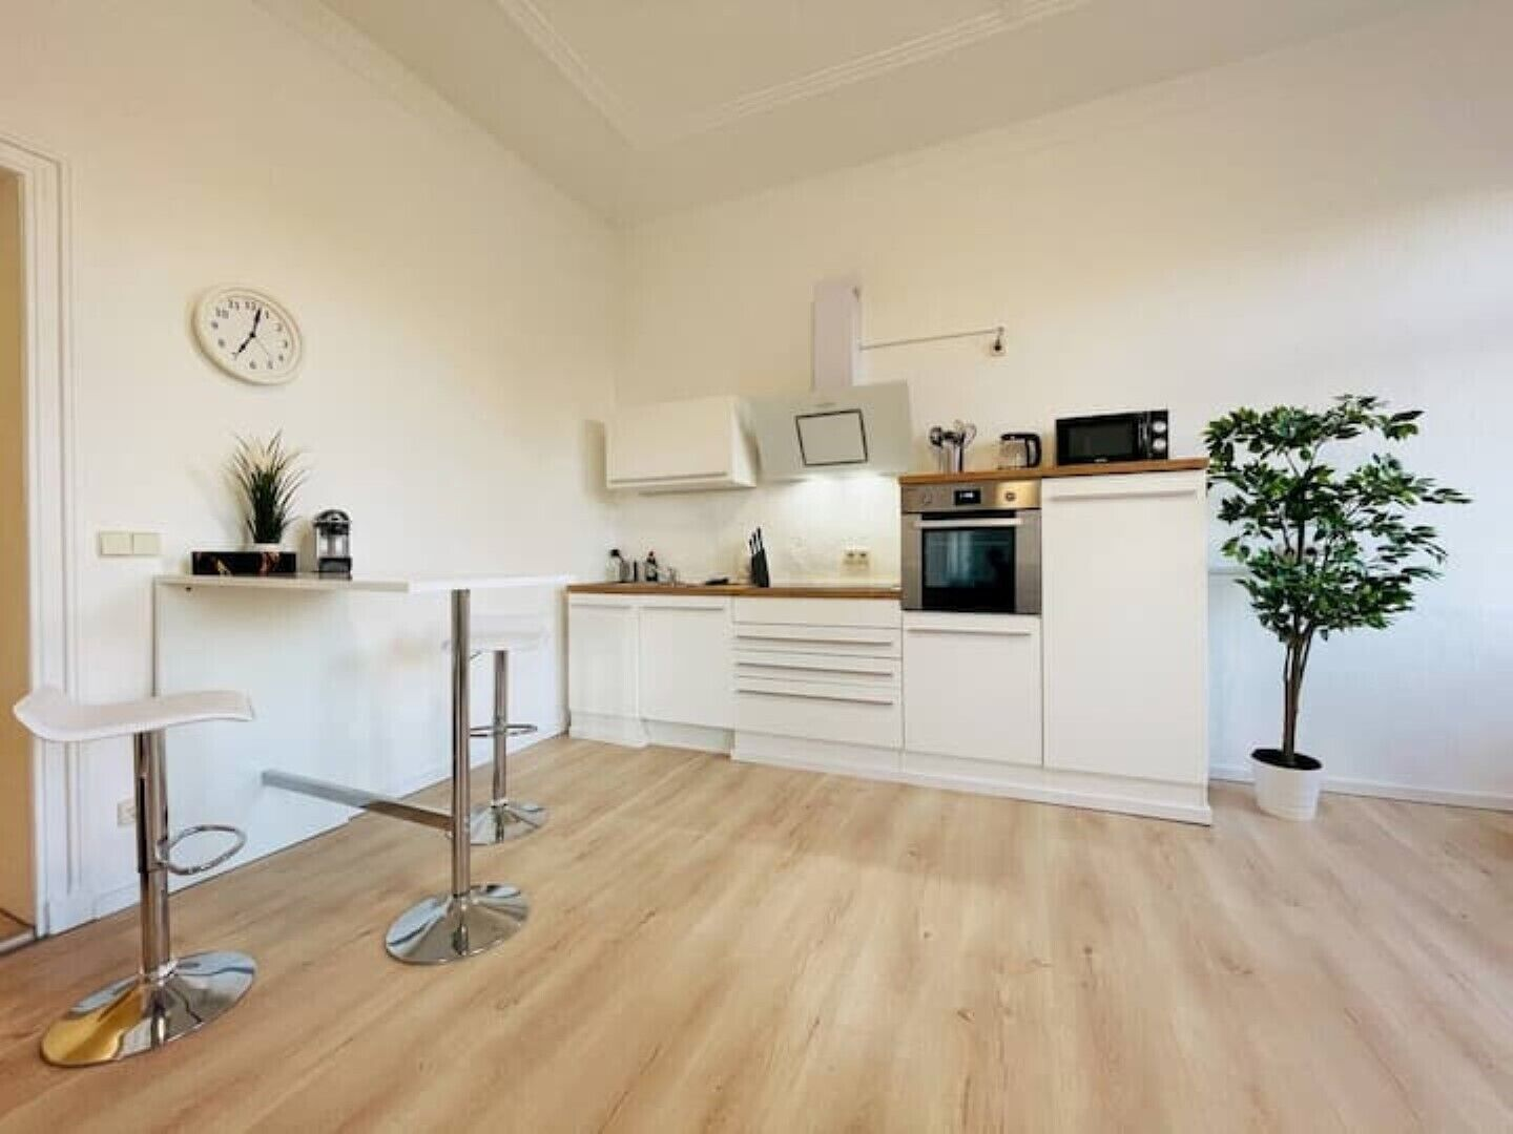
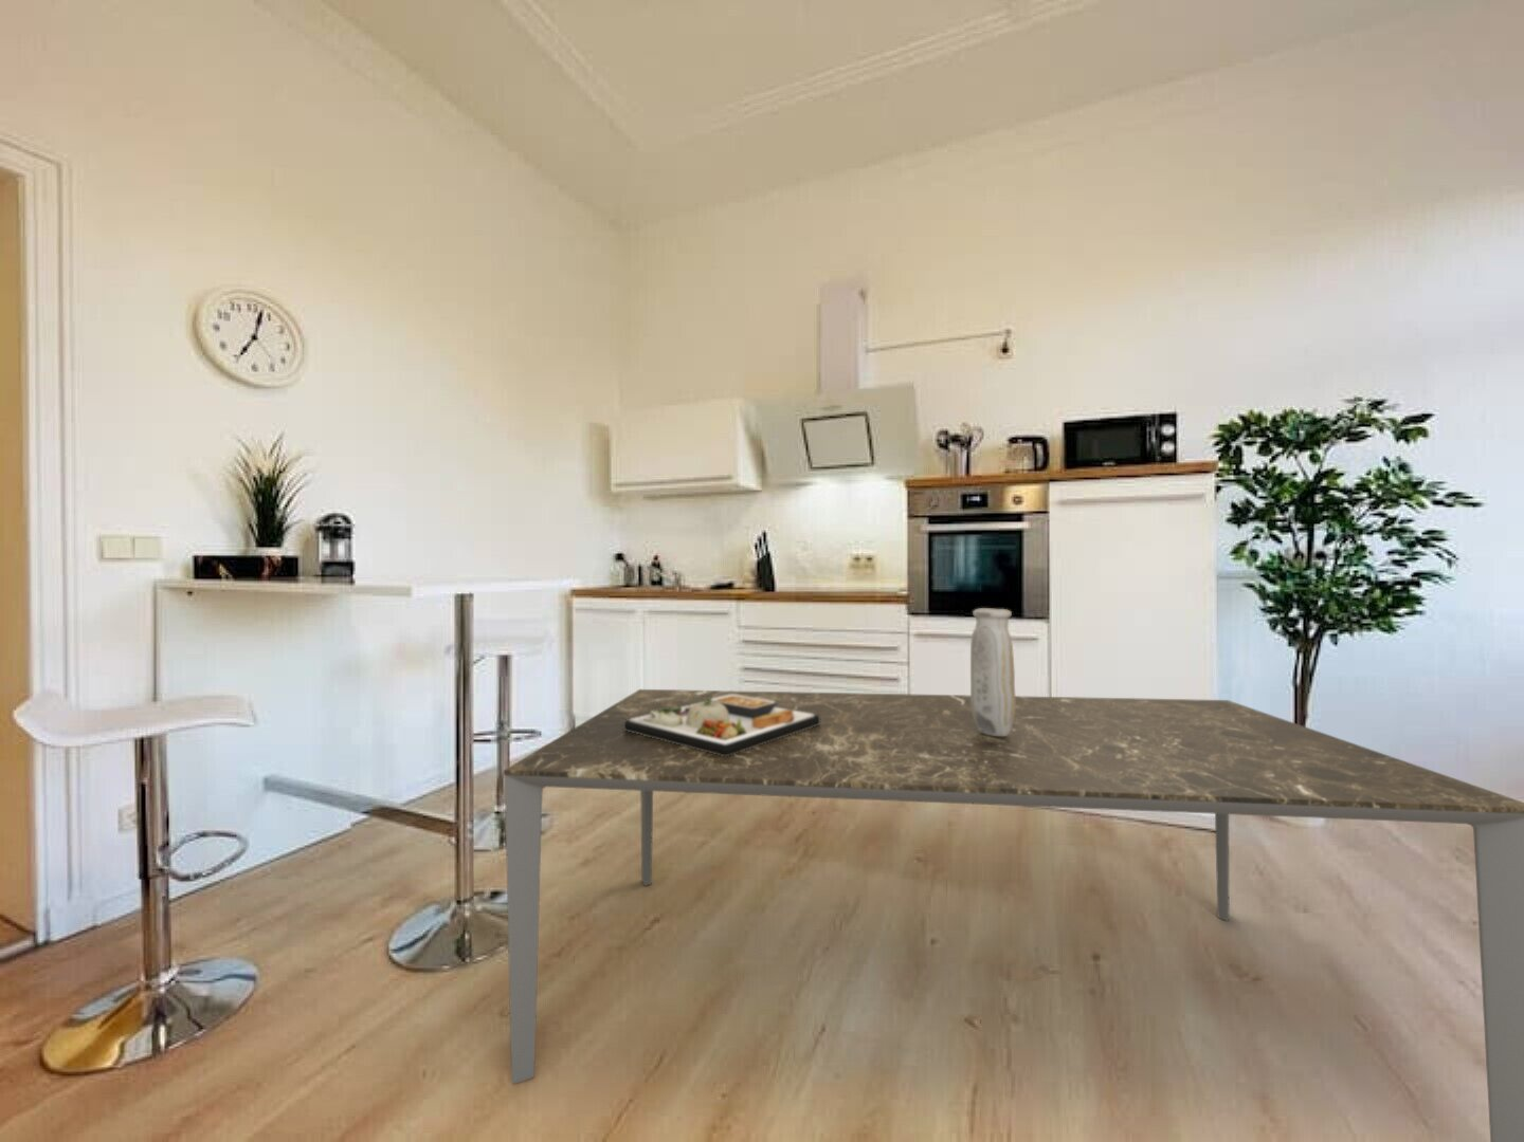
+ food plate (722, 709)
+ vase (991, 671)
+ dining table (936, 801)
